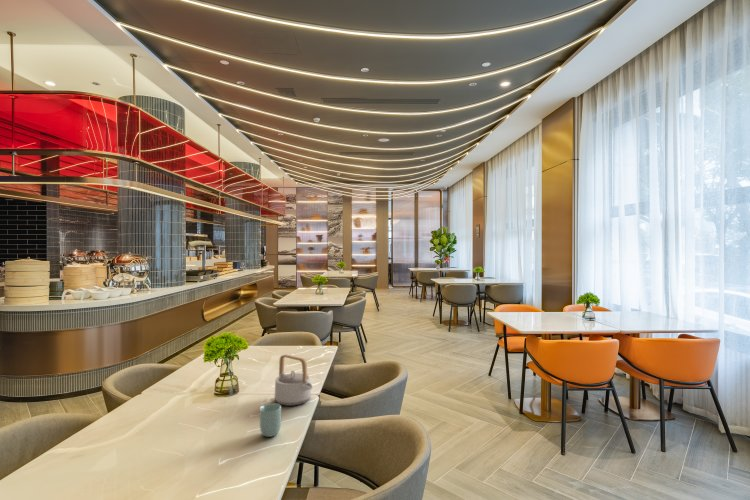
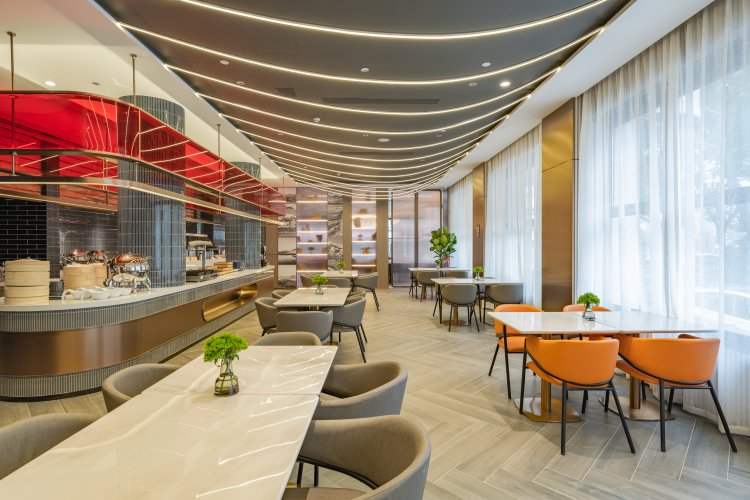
- teapot (295, 378)
- cup (270, 420)
